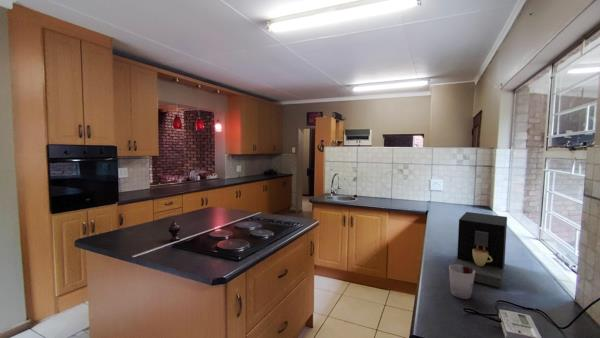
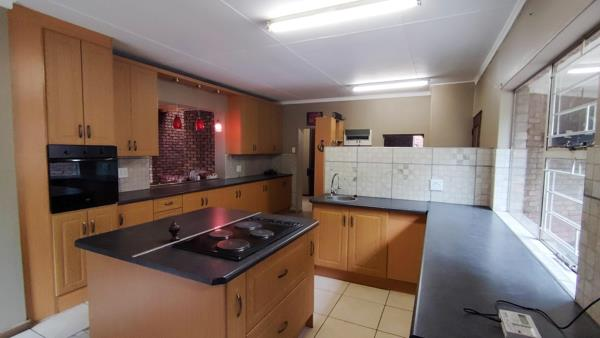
- coffee maker (480, 244)
- cup (461, 280)
